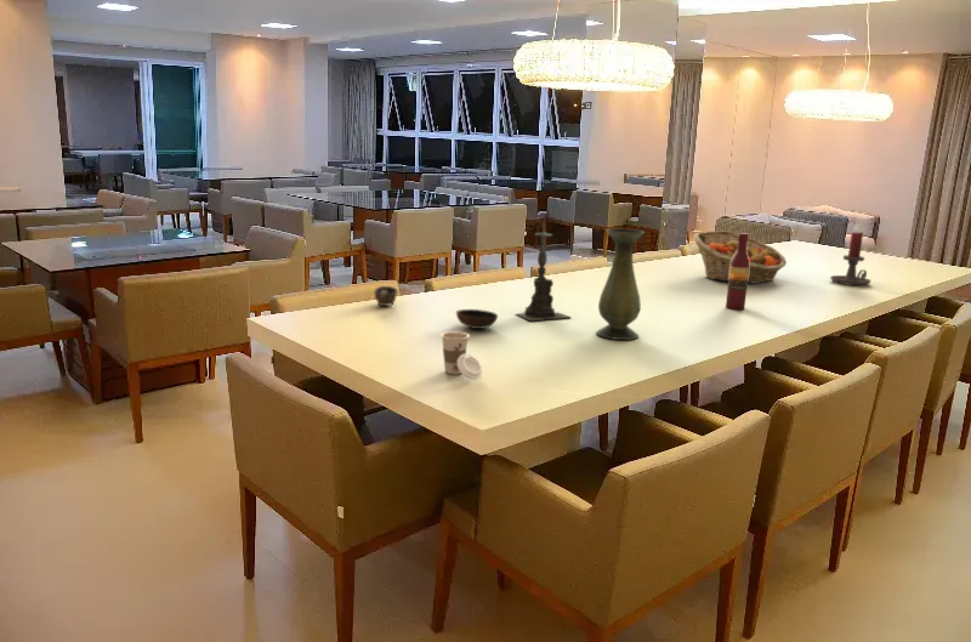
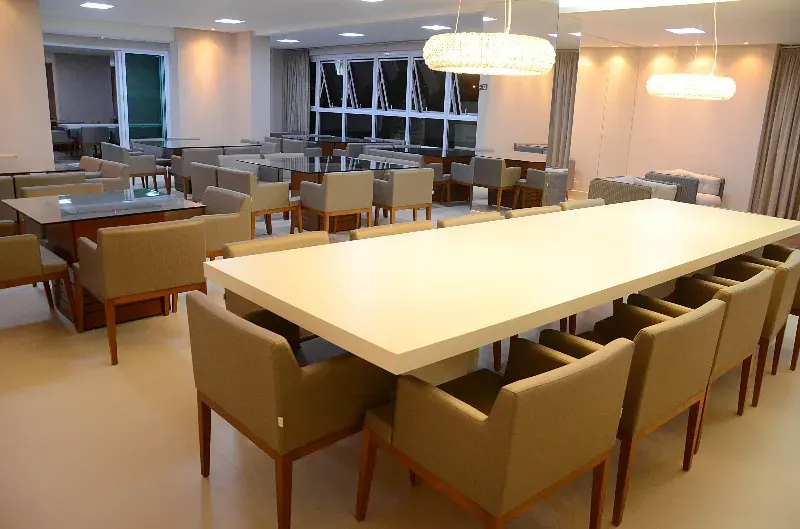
- candle holder (541, 267)
- cup (384, 296)
- candle holder (856, 256)
- vase (620, 283)
- bowl (476, 319)
- wine bottle (738, 271)
- fruit basket (734, 254)
- cup (461, 354)
